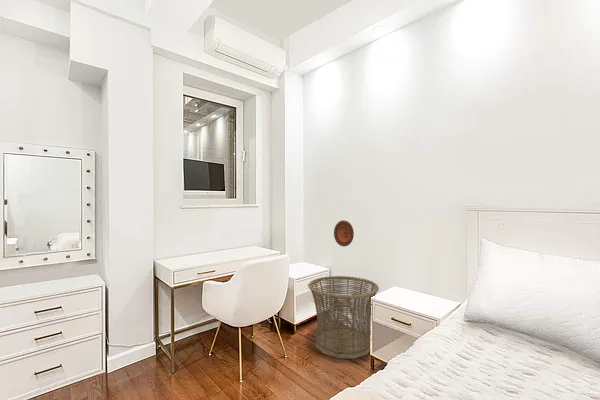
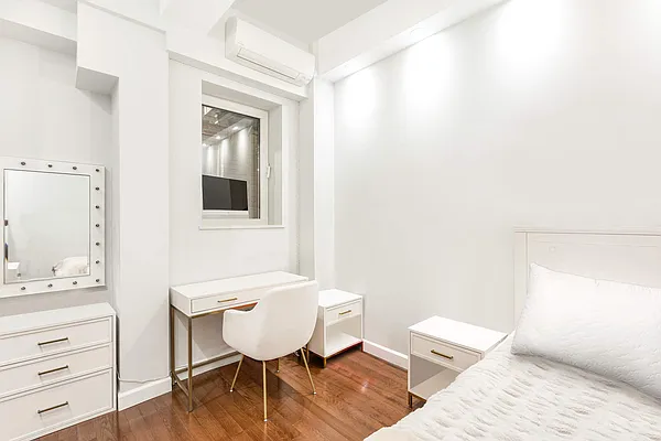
- decorative plate (343, 233)
- basket (343, 313)
